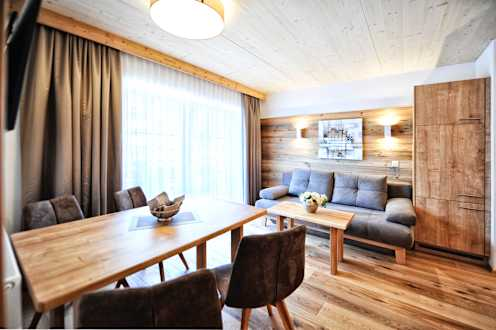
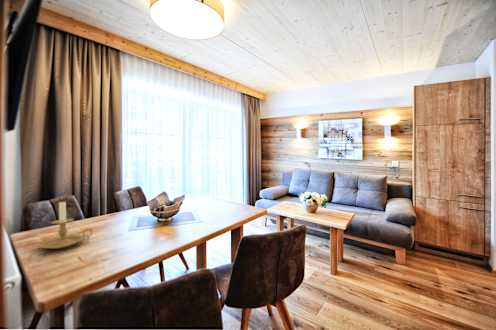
+ candle holder (62, 222)
